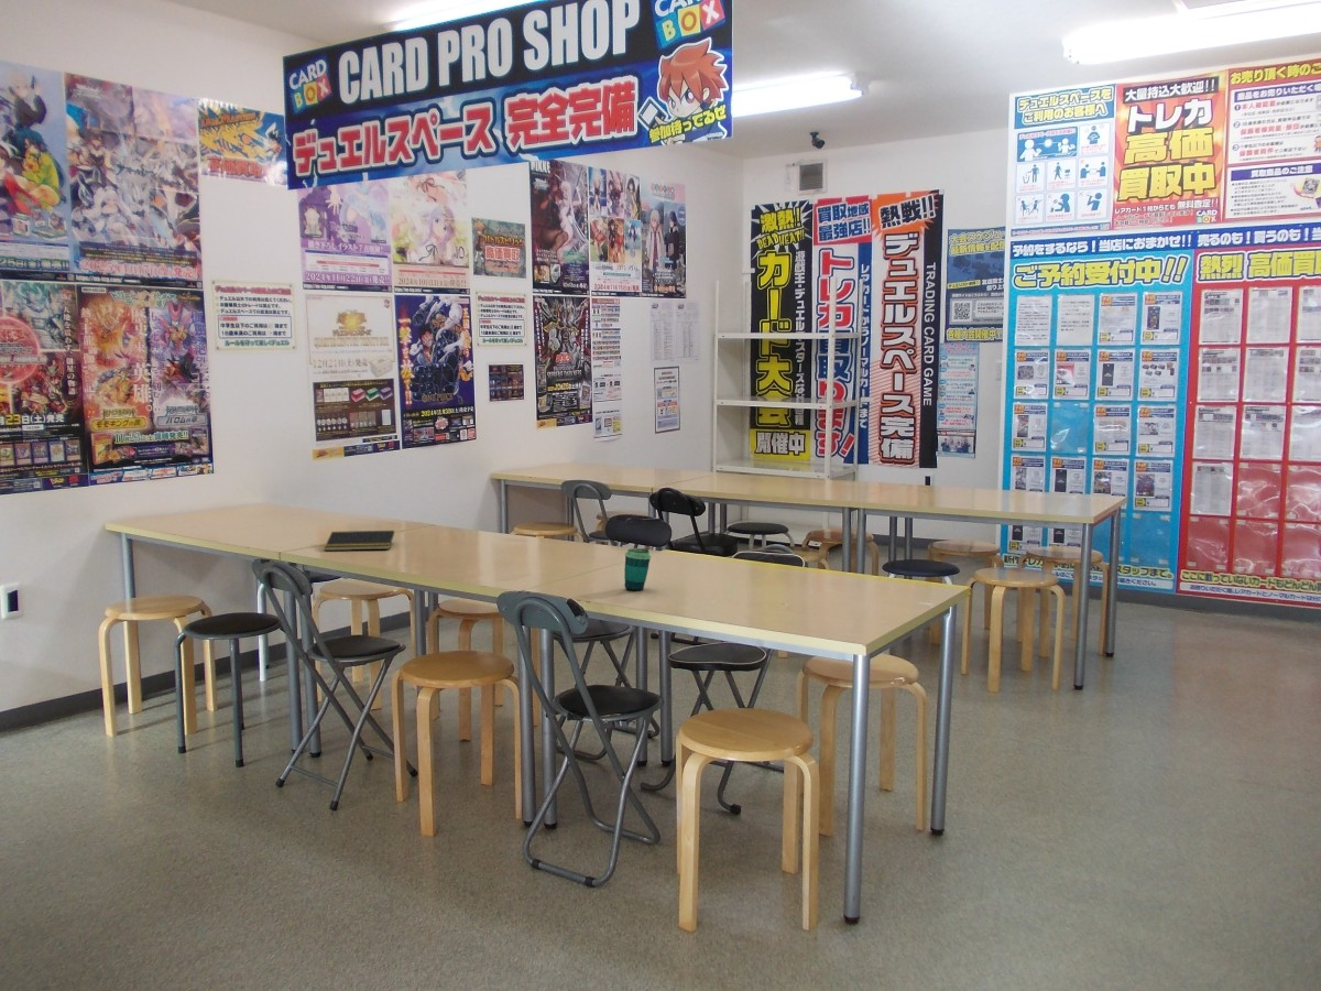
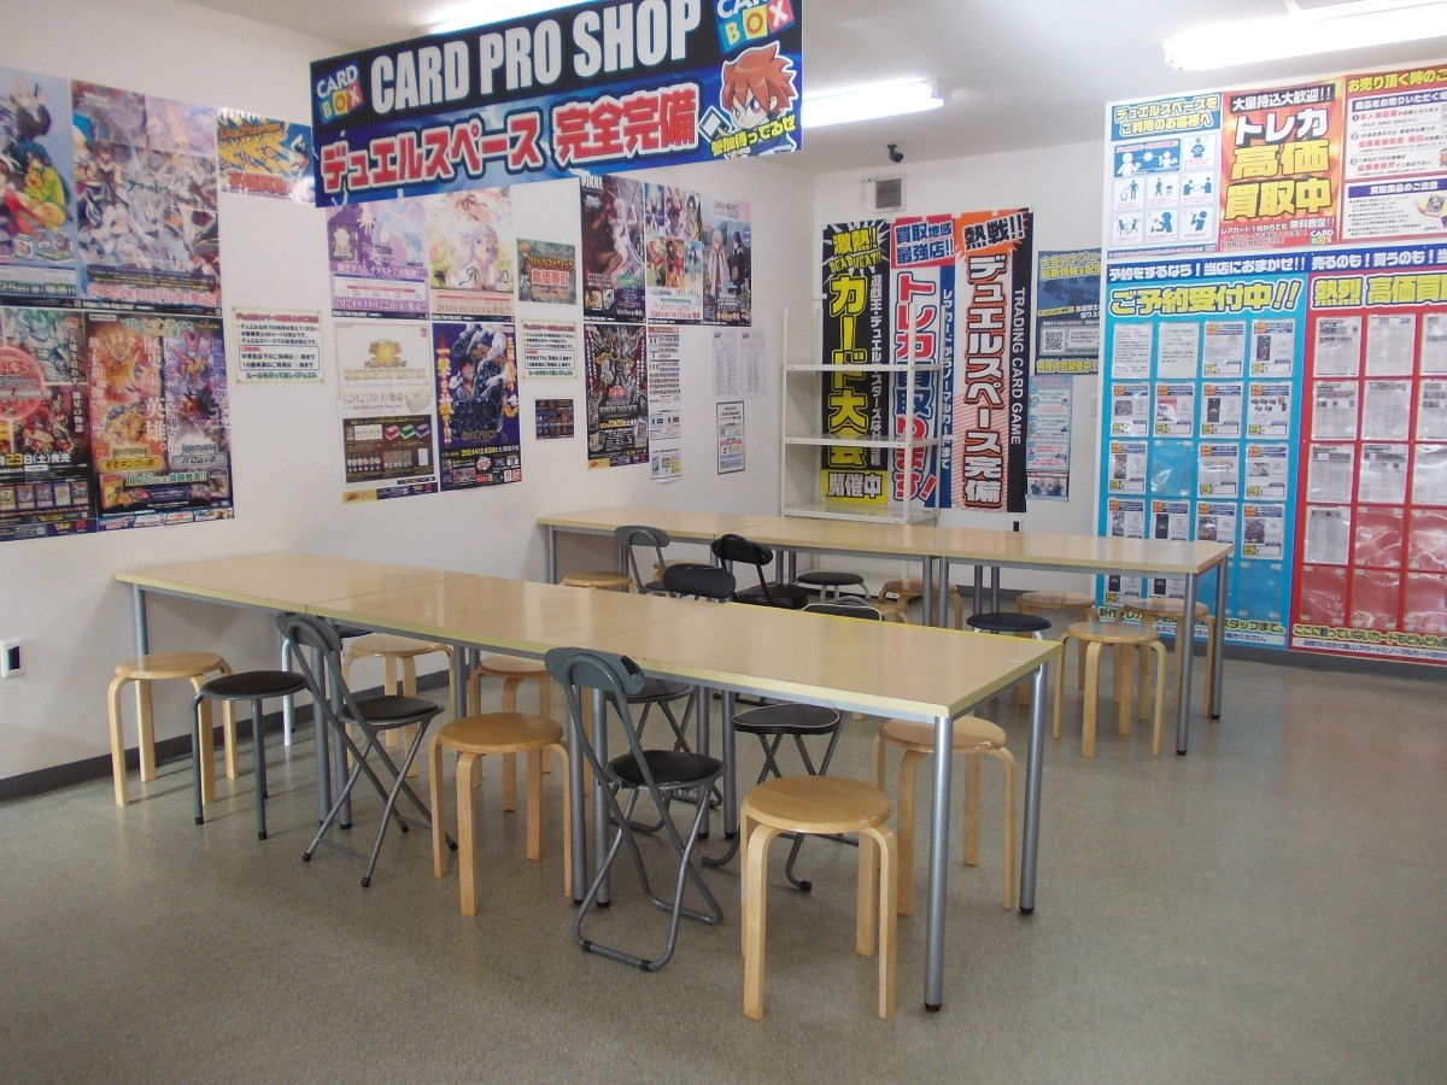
- cup (637, 569)
- notepad (360, 540)
